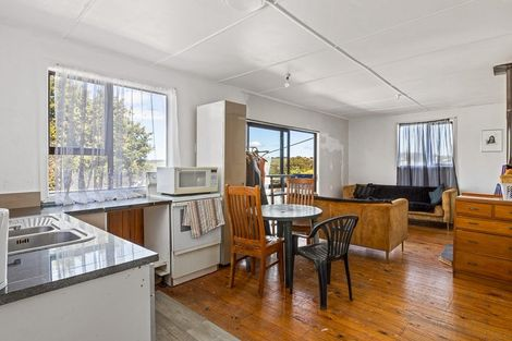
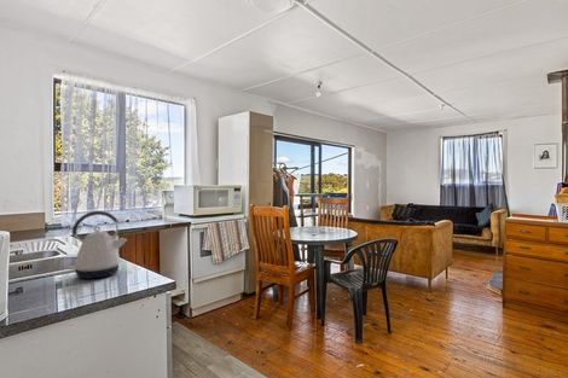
+ kettle (99, 242)
